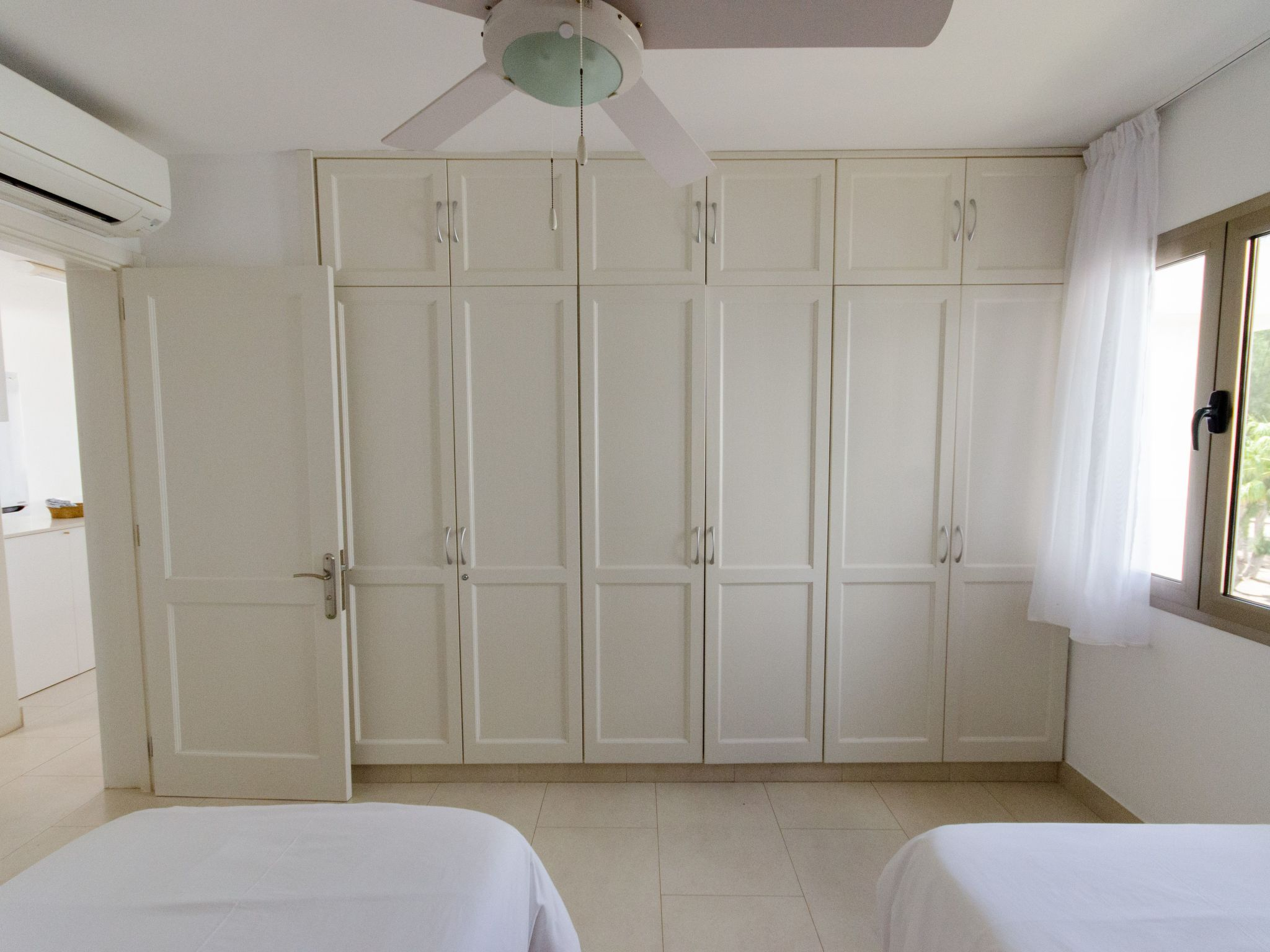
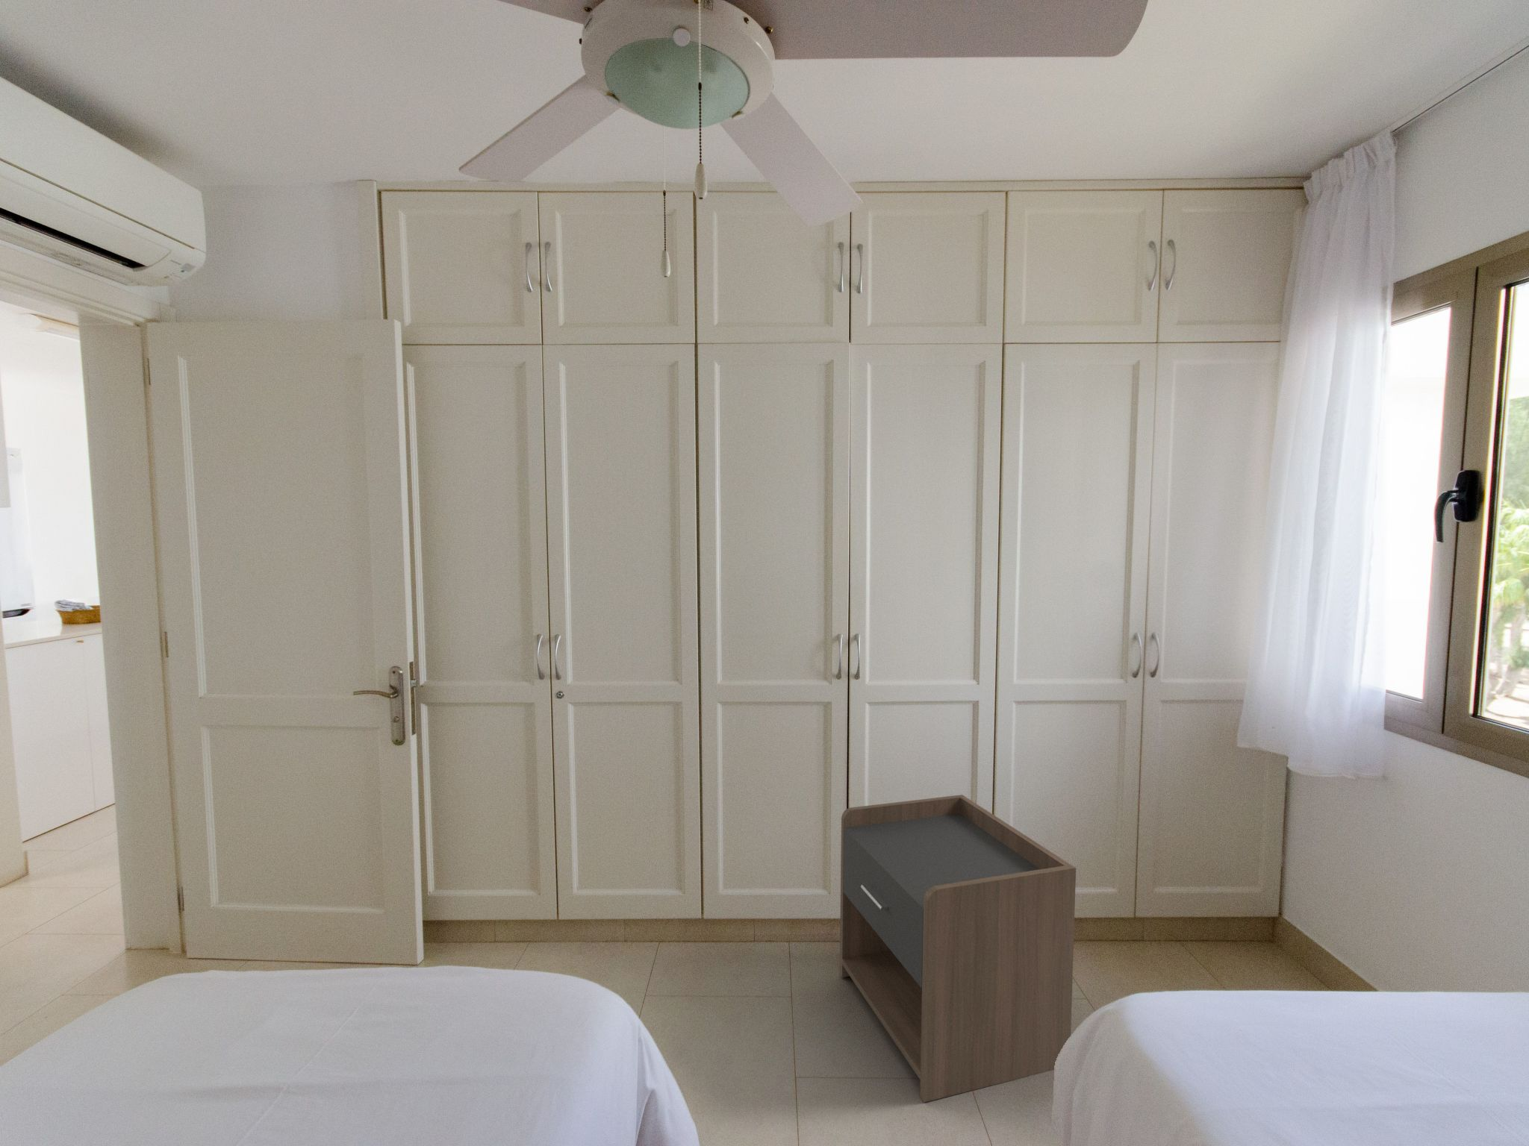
+ nightstand (941, 927)
